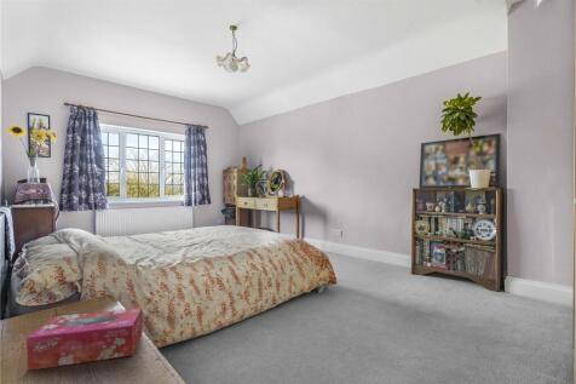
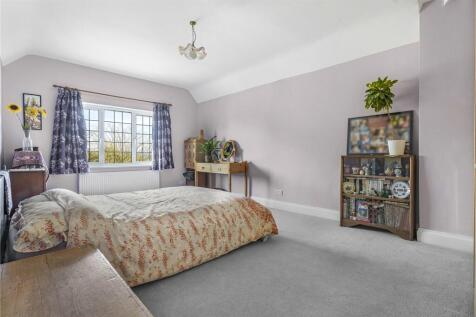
- tissue box (91, 334)
